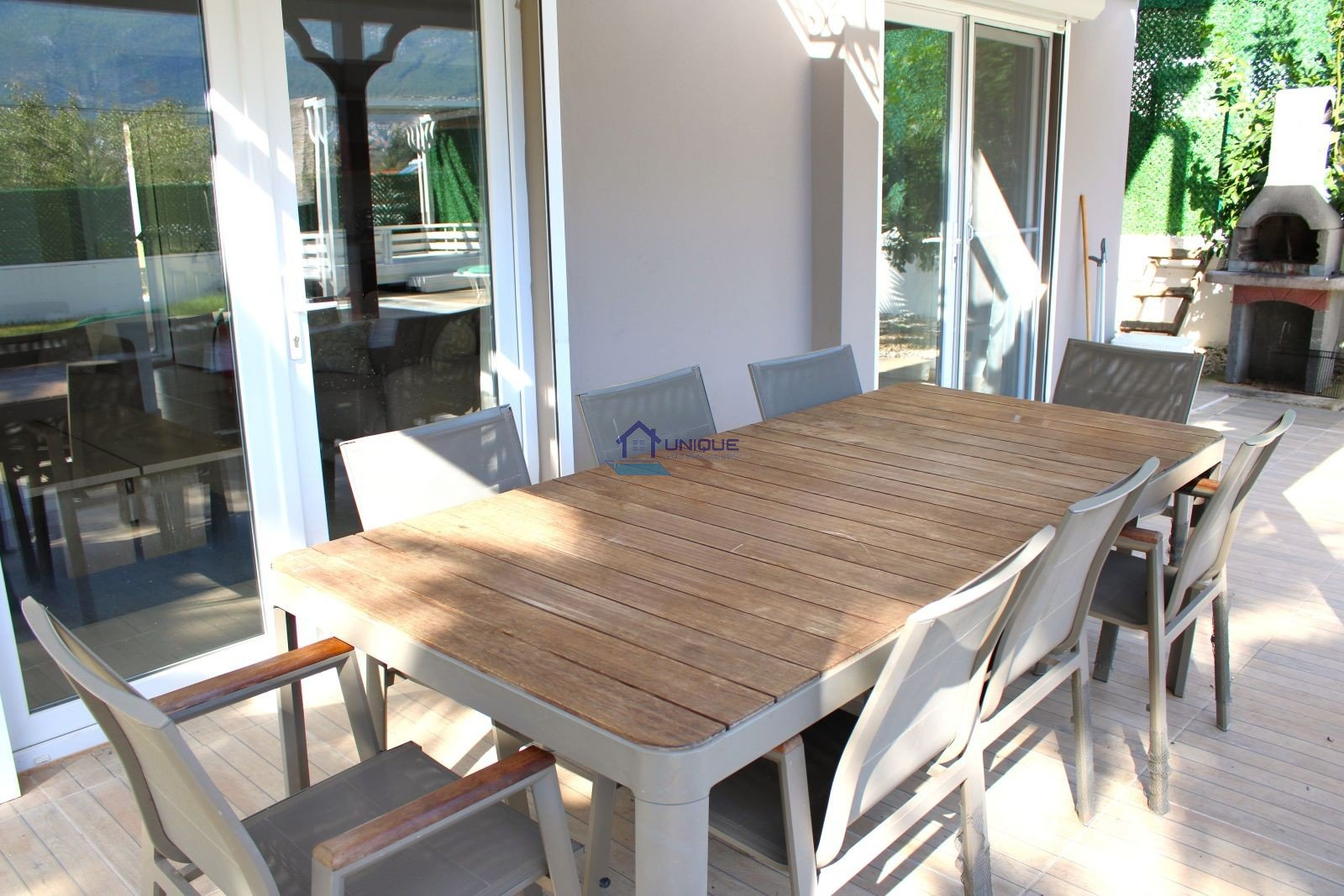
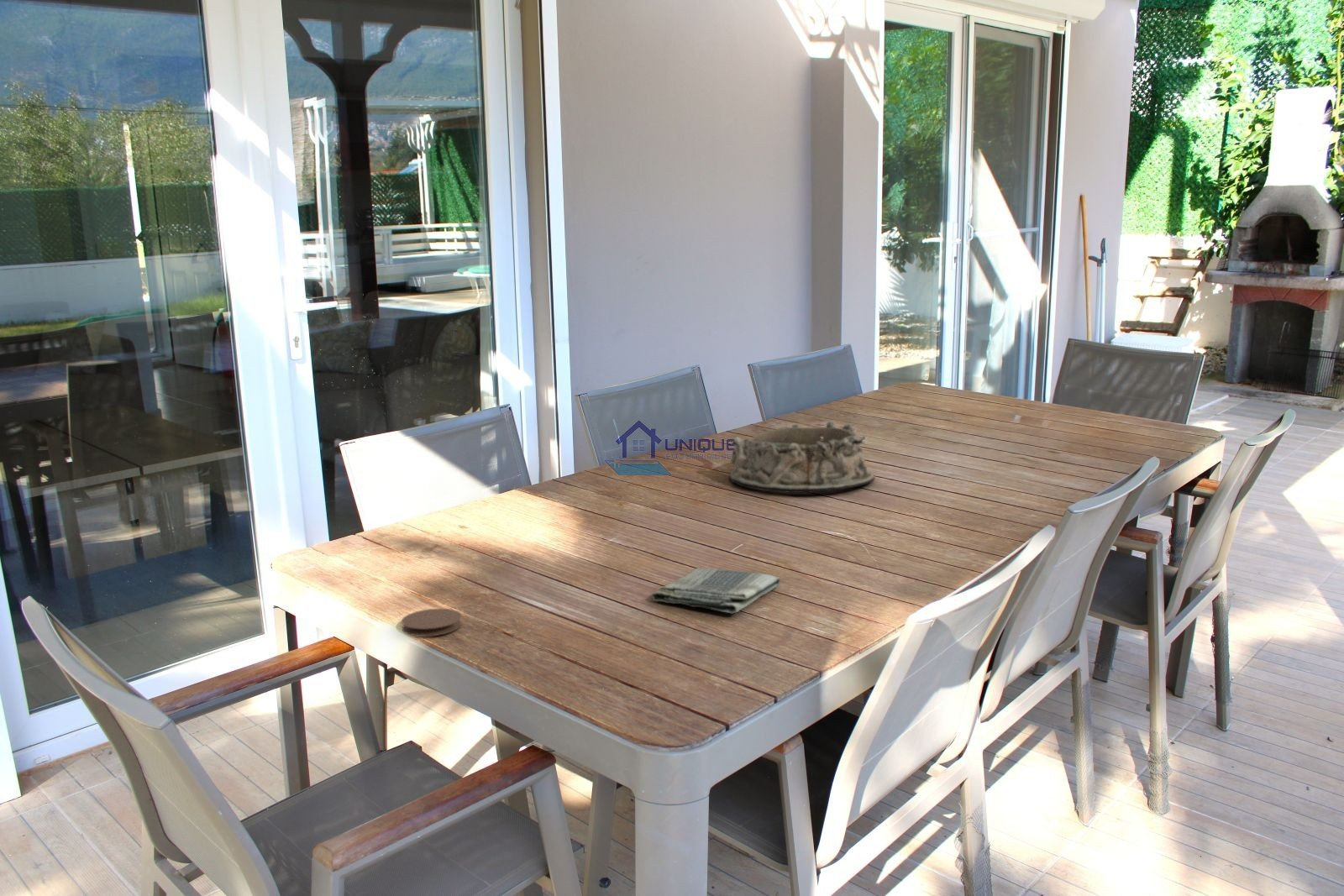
+ dish towel (717, 585)
+ coaster (432, 621)
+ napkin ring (803, 454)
